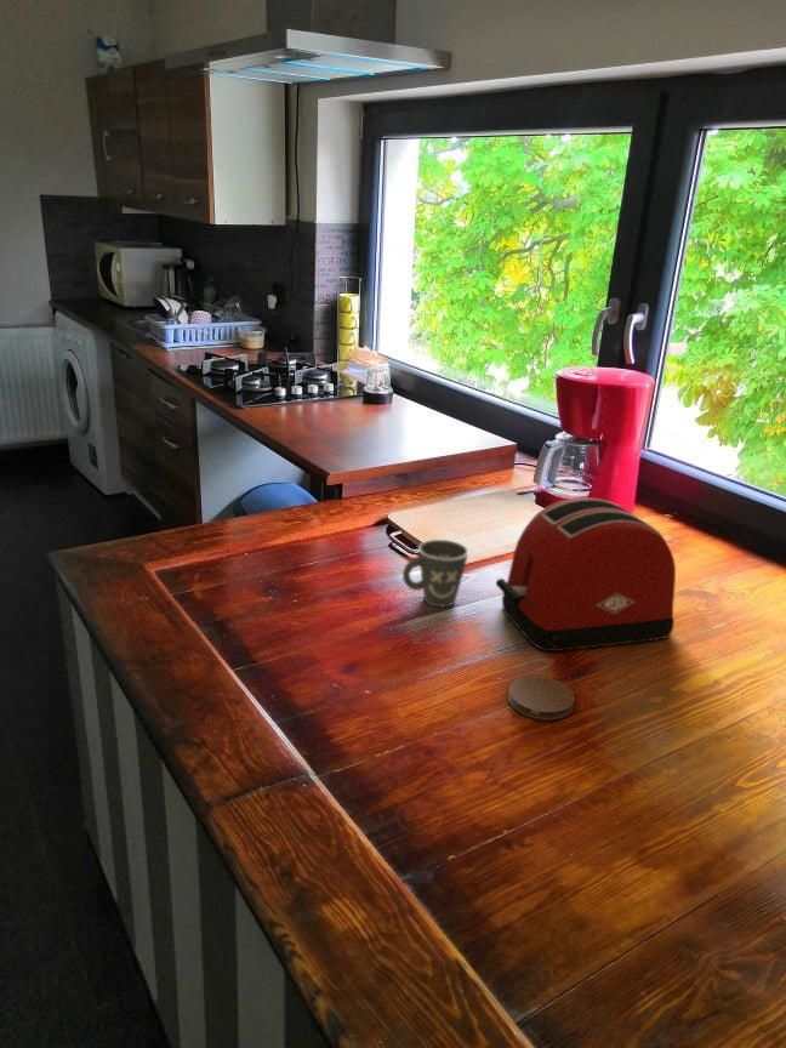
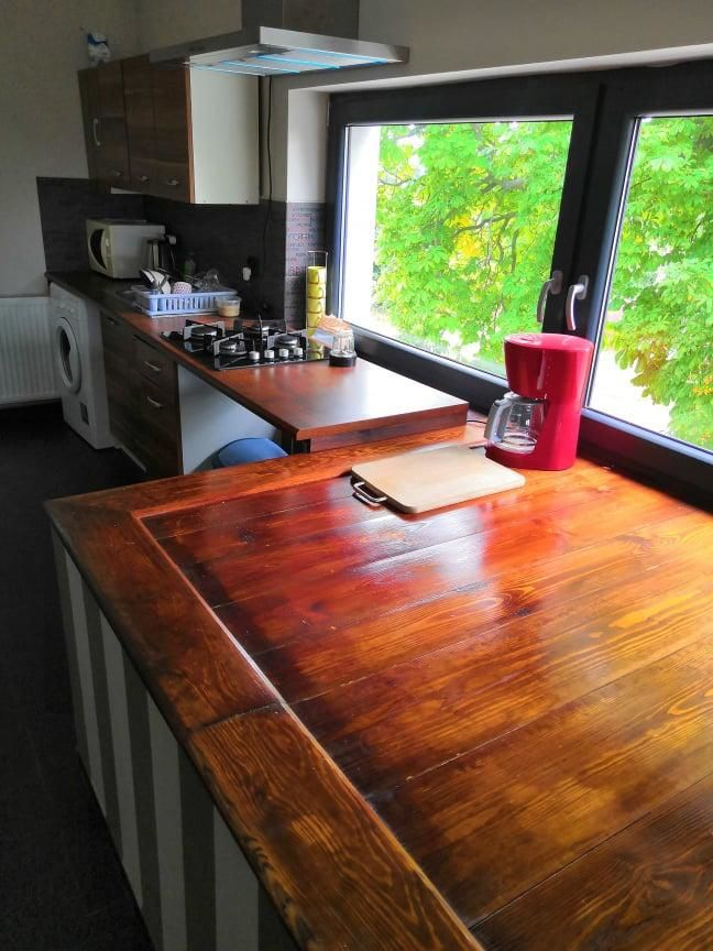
- mug (434, 574)
- toaster (592, 566)
- coaster (541, 696)
